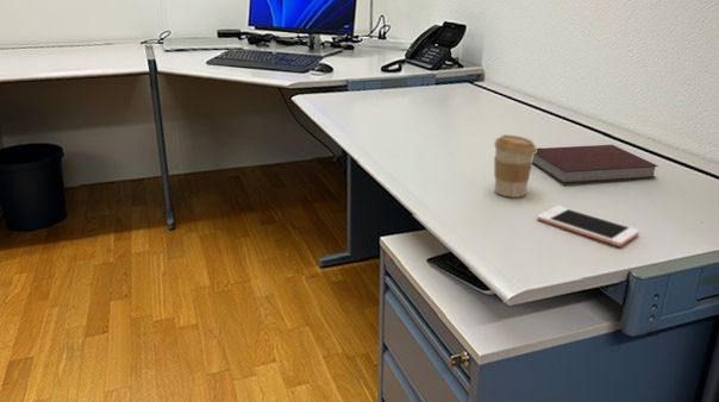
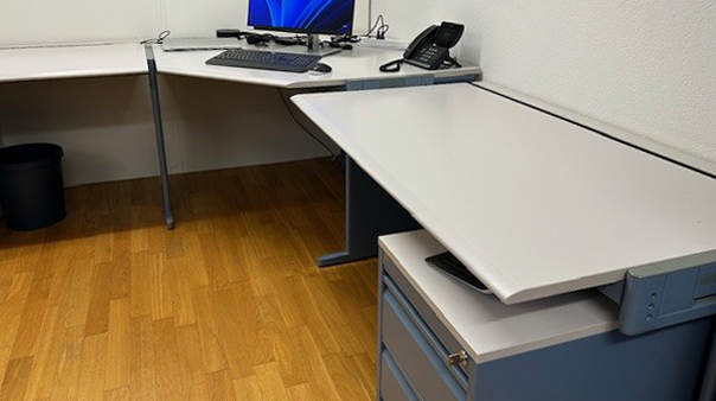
- cell phone (586, 224)
- coffee cup (513, 164)
- notebook (589, 162)
